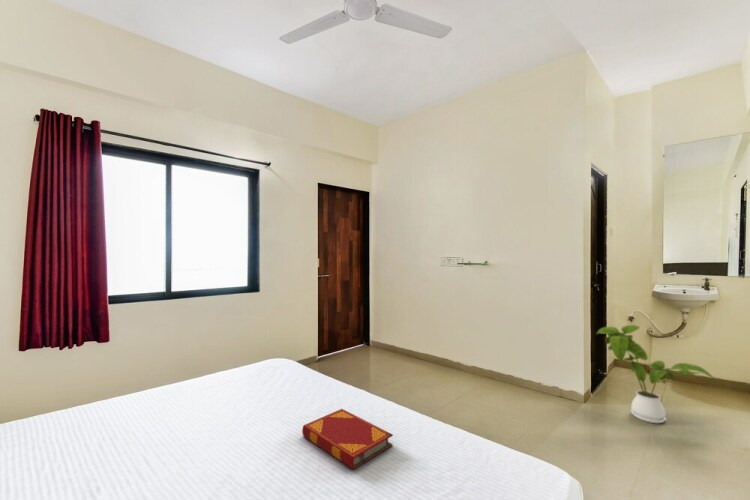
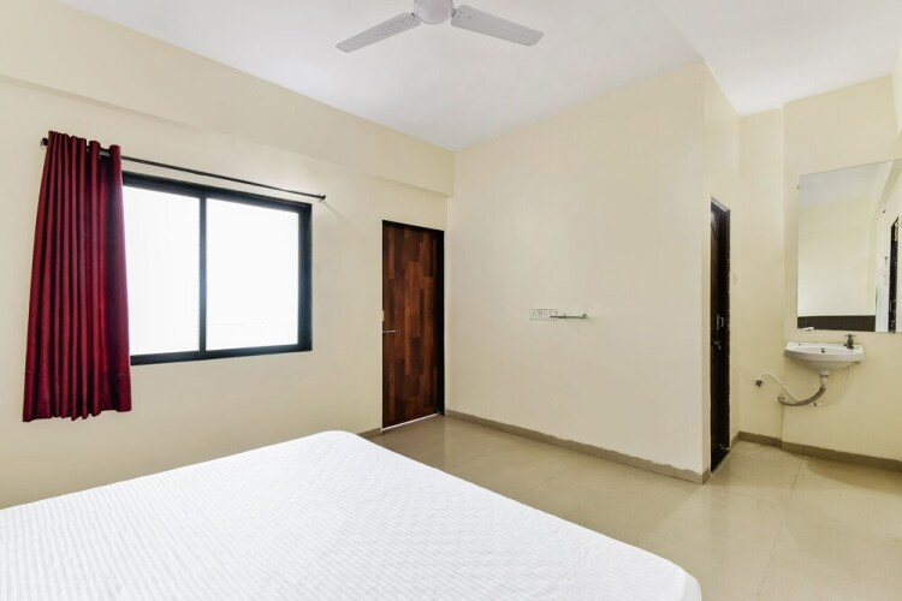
- house plant (639, 373)
- hardback book (346, 435)
